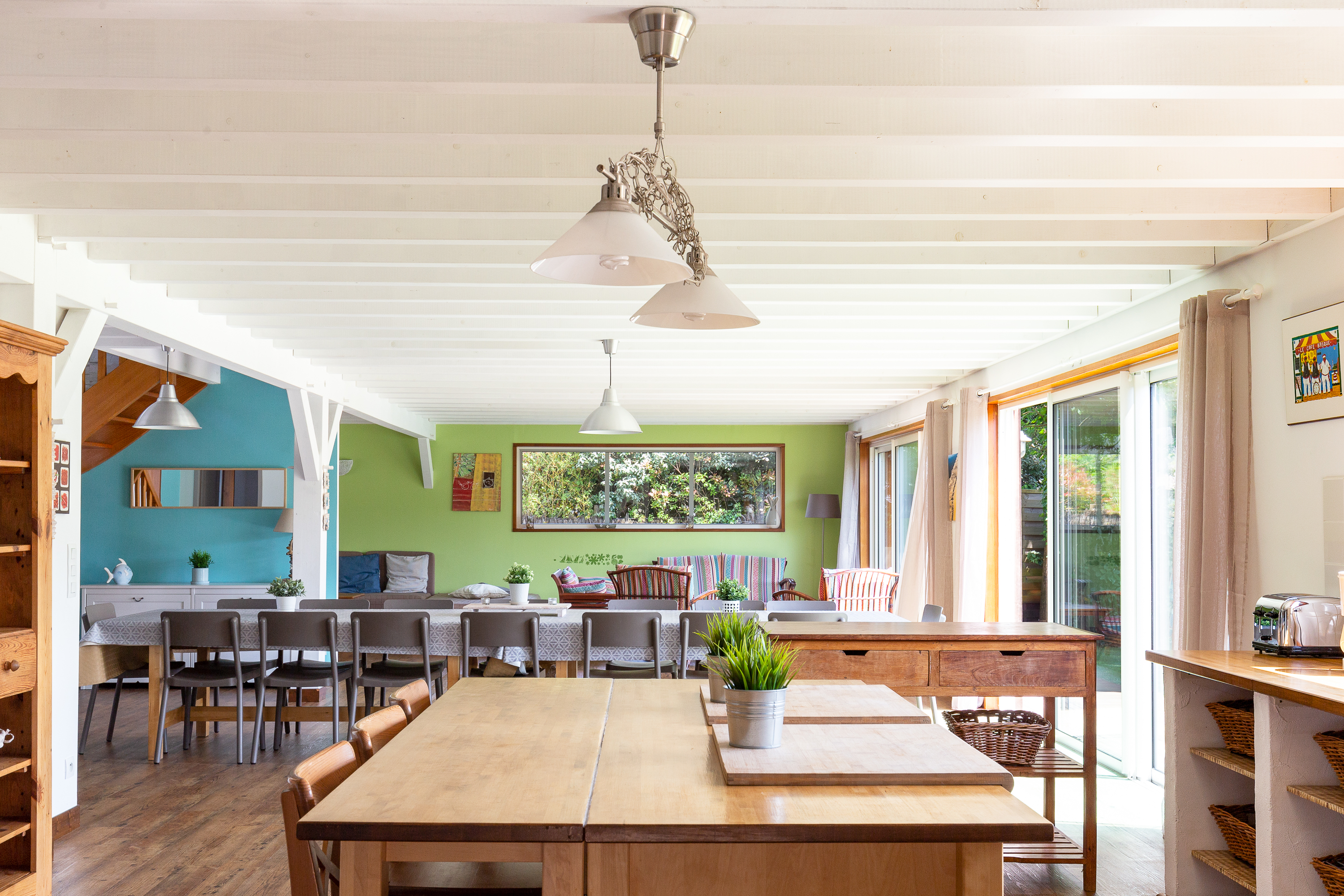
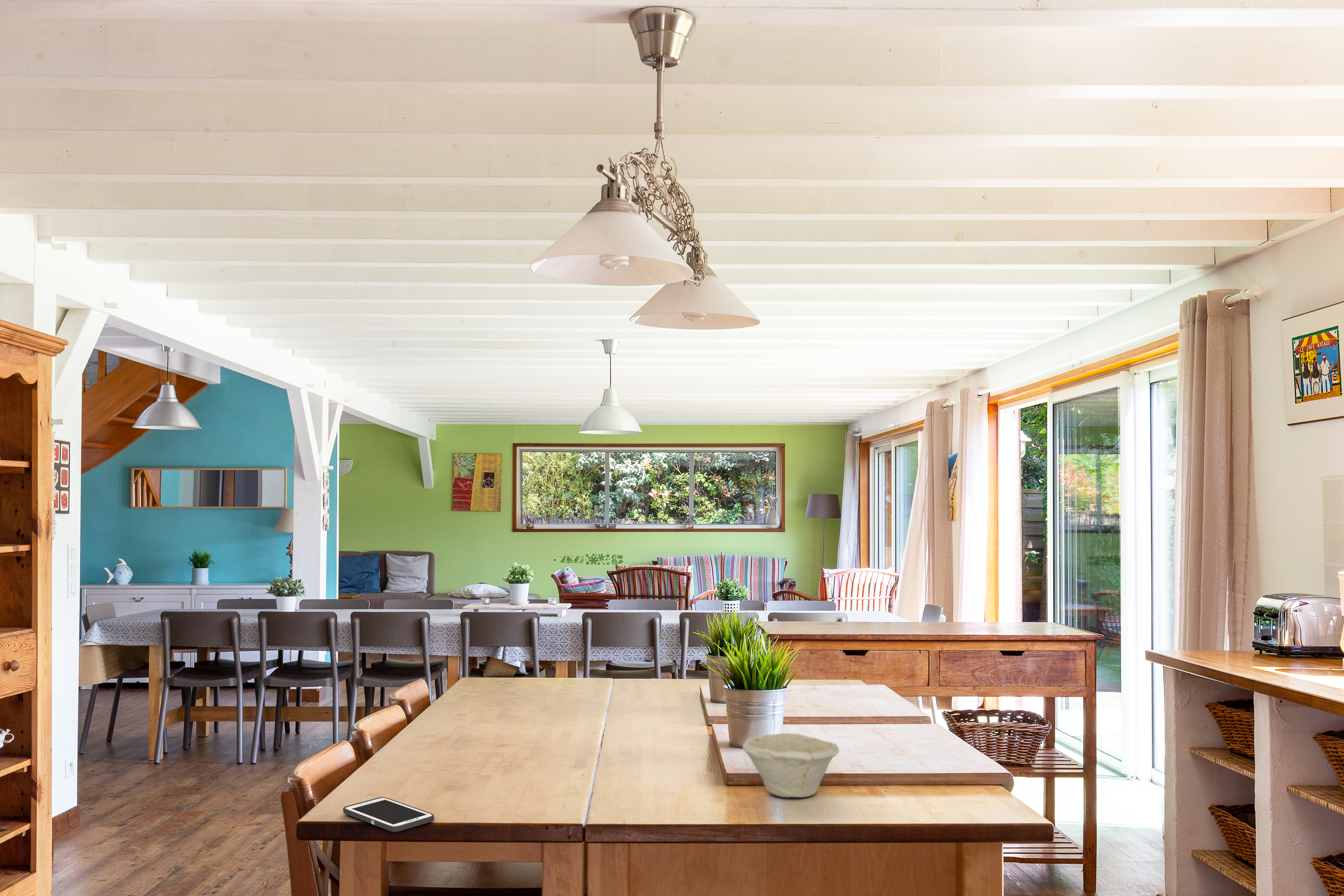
+ bowl (790, 766)
+ cell phone (388, 814)
